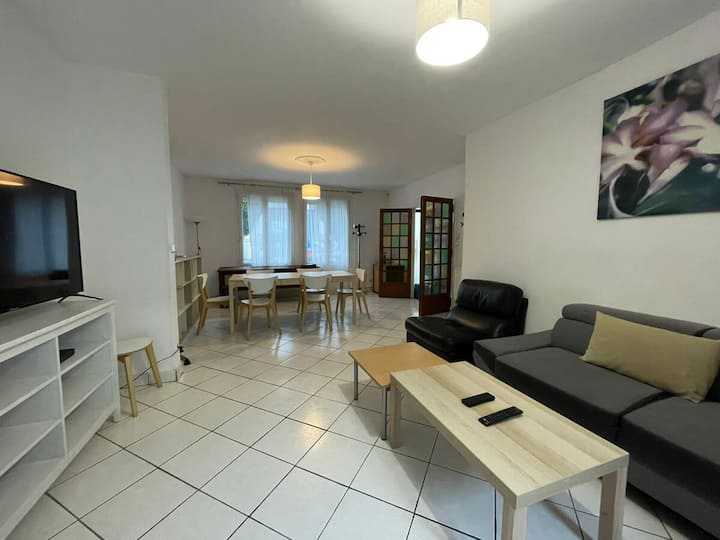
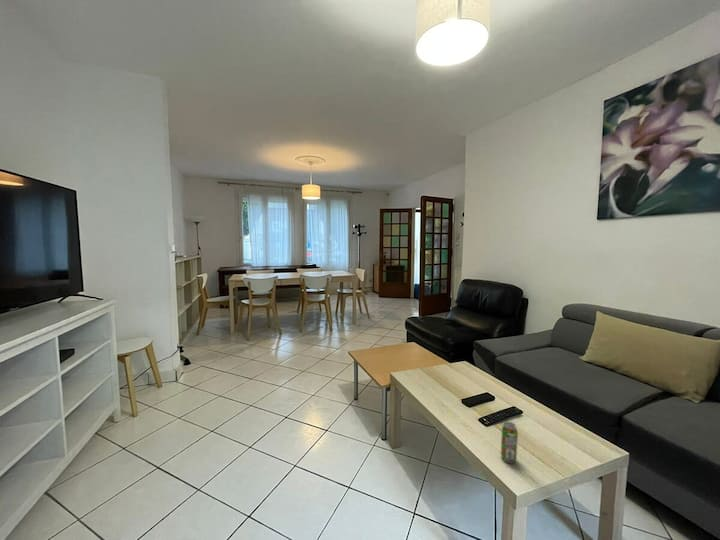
+ beverage can (509, 442)
